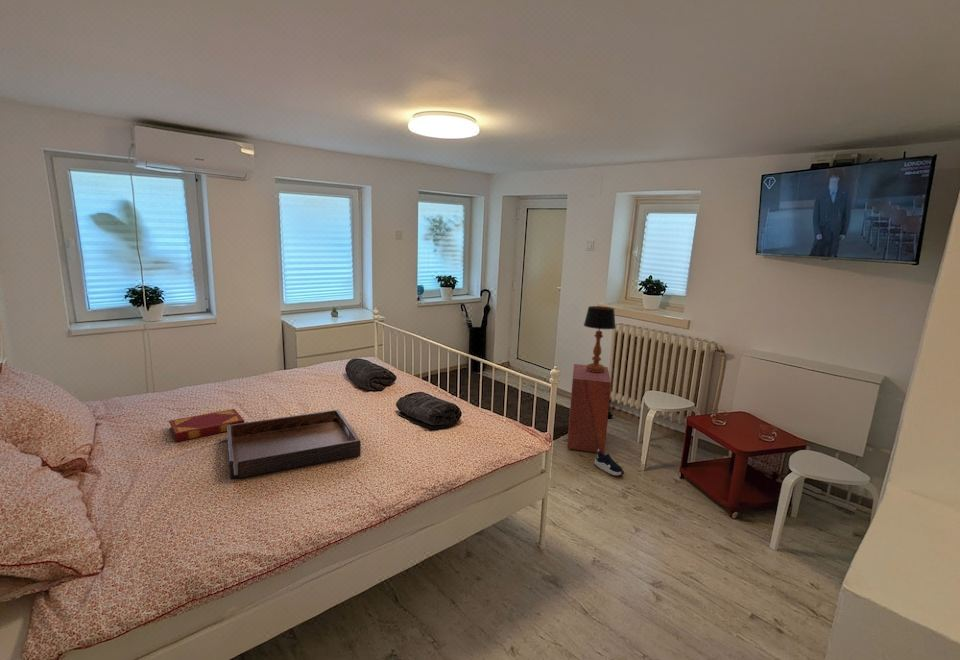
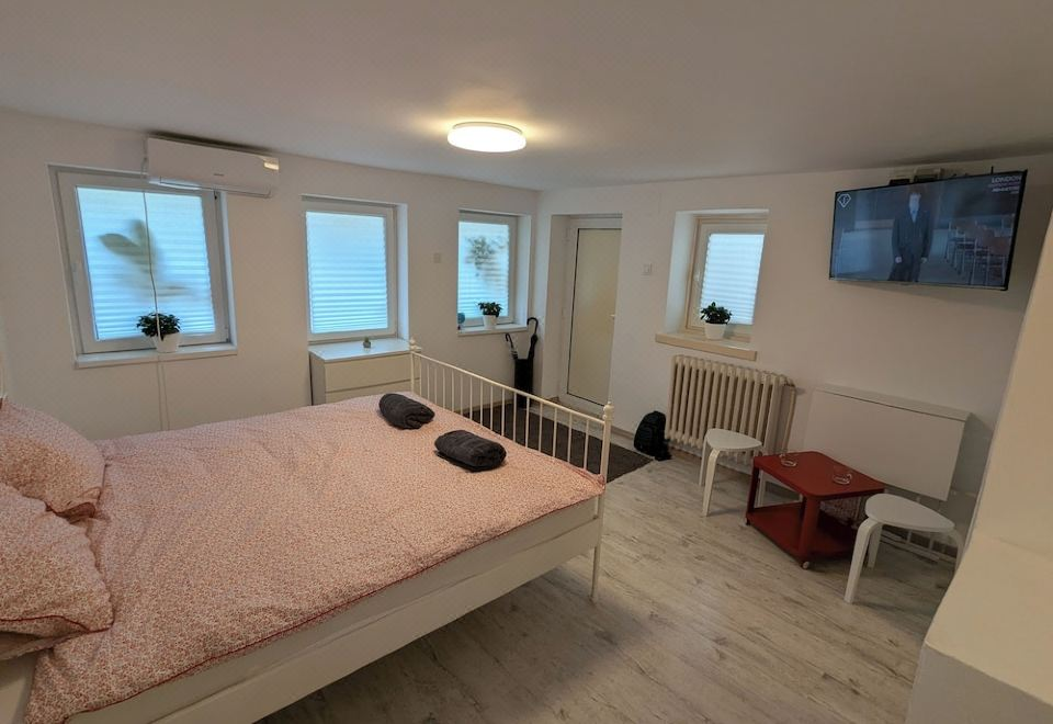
- shoe (609, 462)
- table lamp (598, 339)
- hardback book (207, 424)
- nightstand (589, 406)
- serving tray (292, 439)
